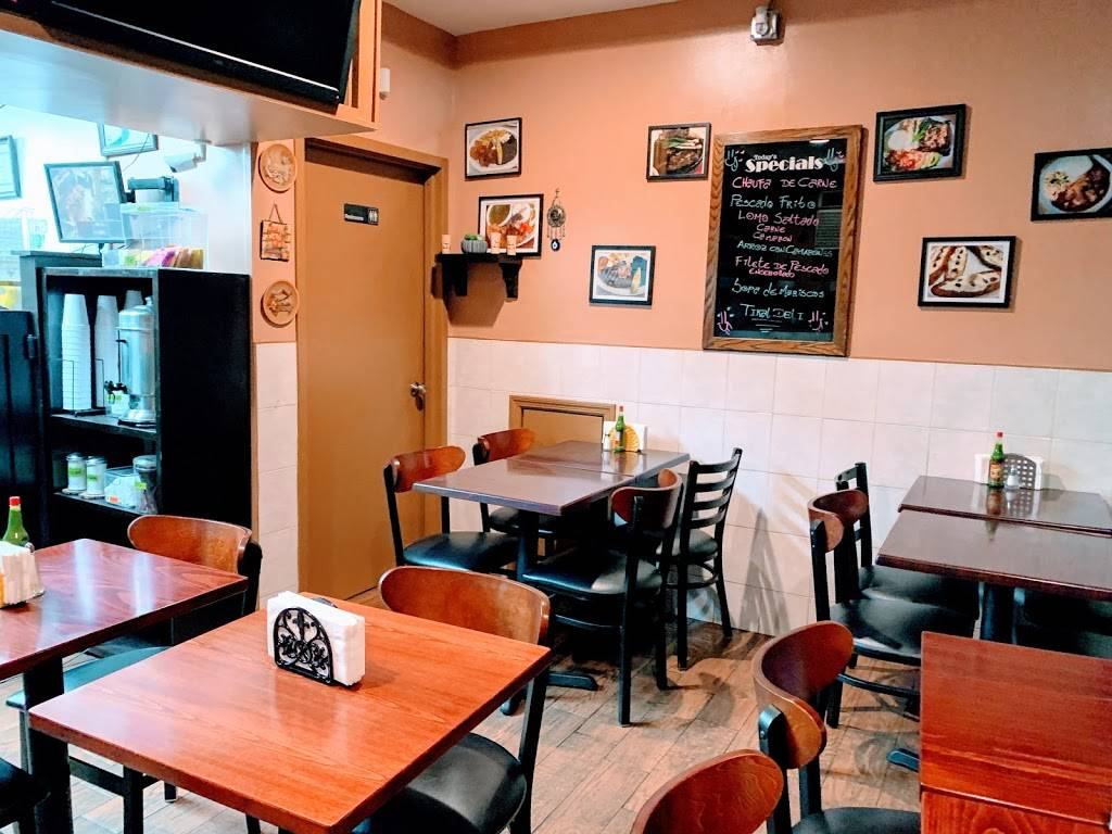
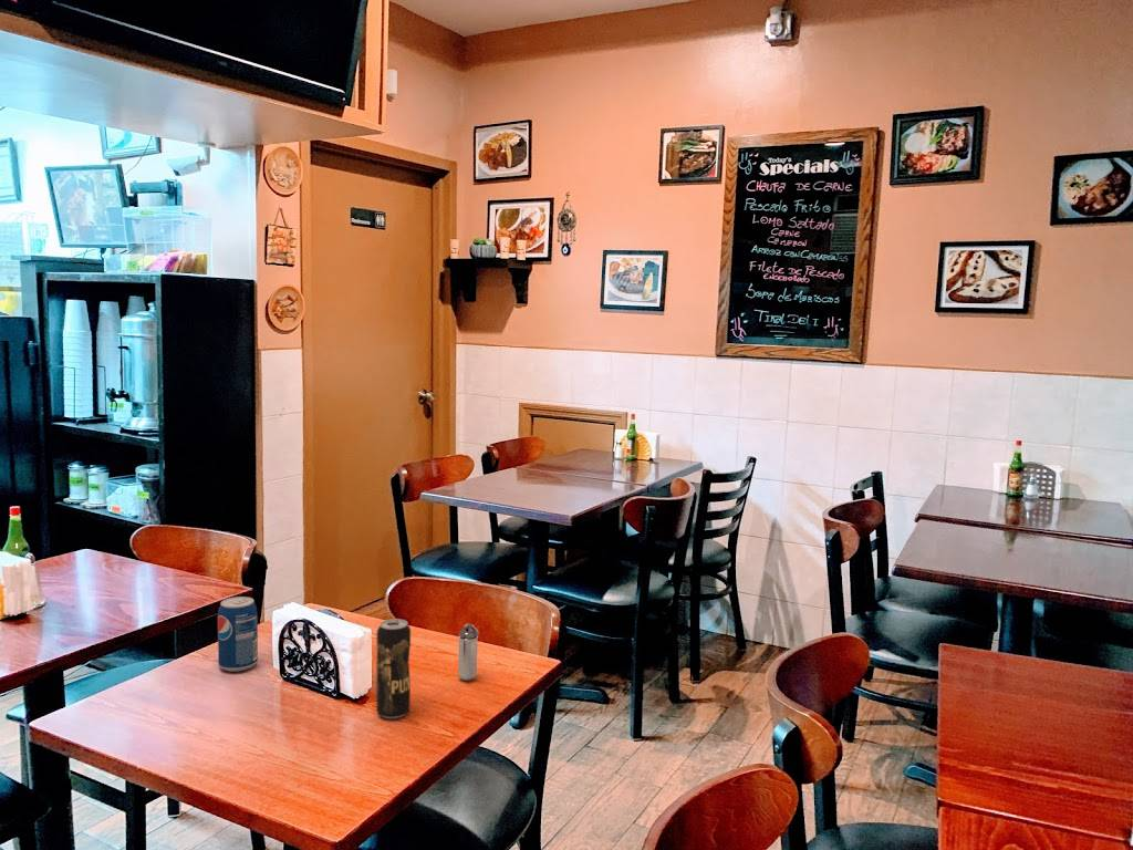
+ shaker (467, 651)
+ beverage can (393, 665)
+ beverage can (238, 633)
